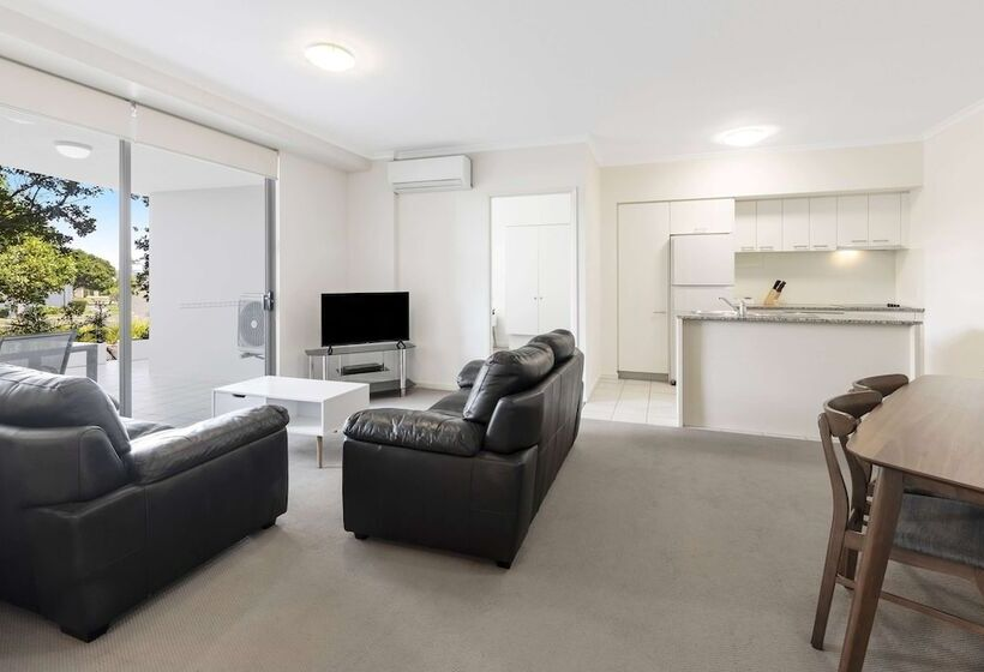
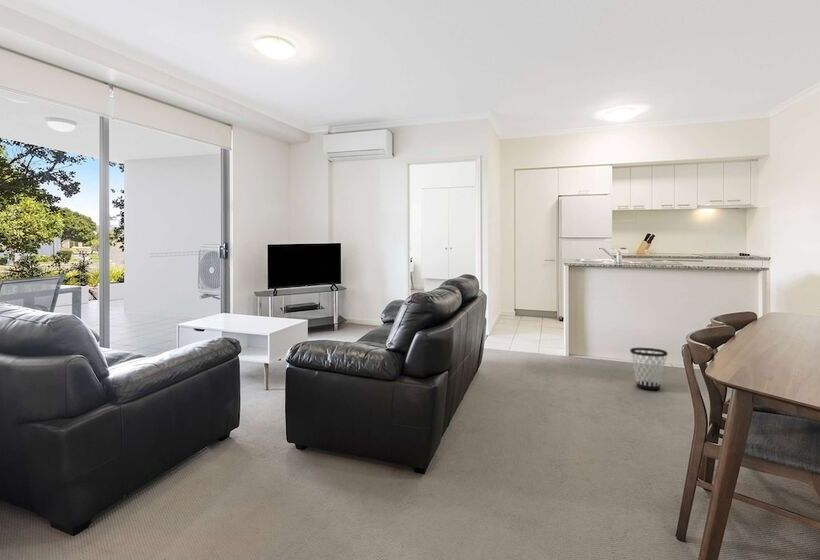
+ wastebasket (648, 369)
